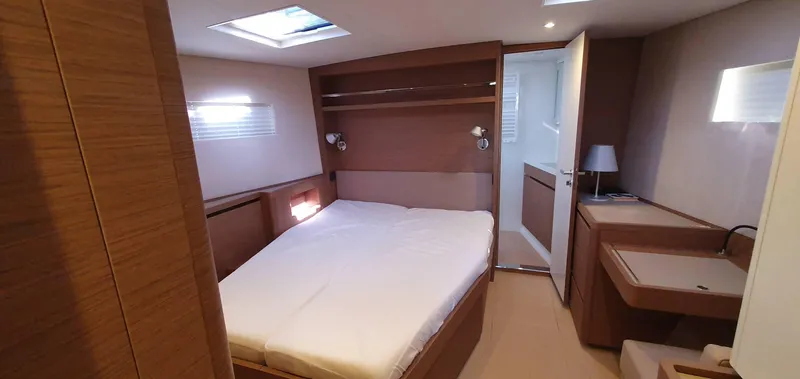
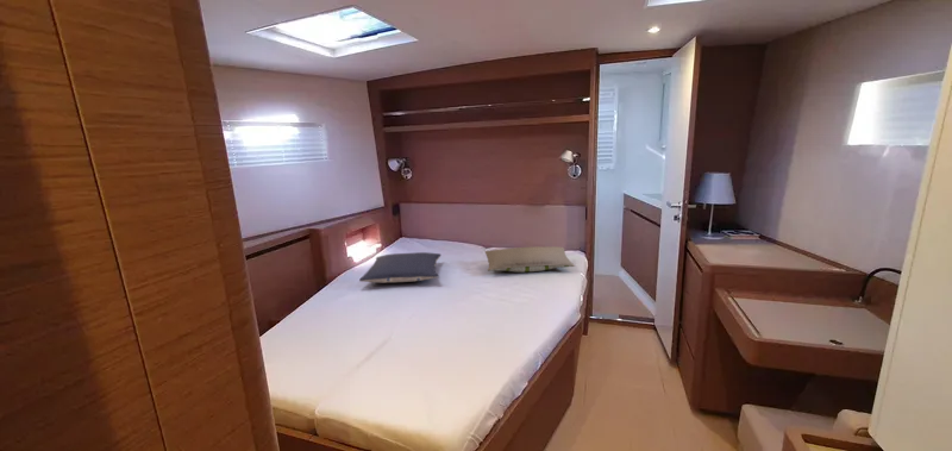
+ pillow (527, 258)
+ pillow (403, 267)
